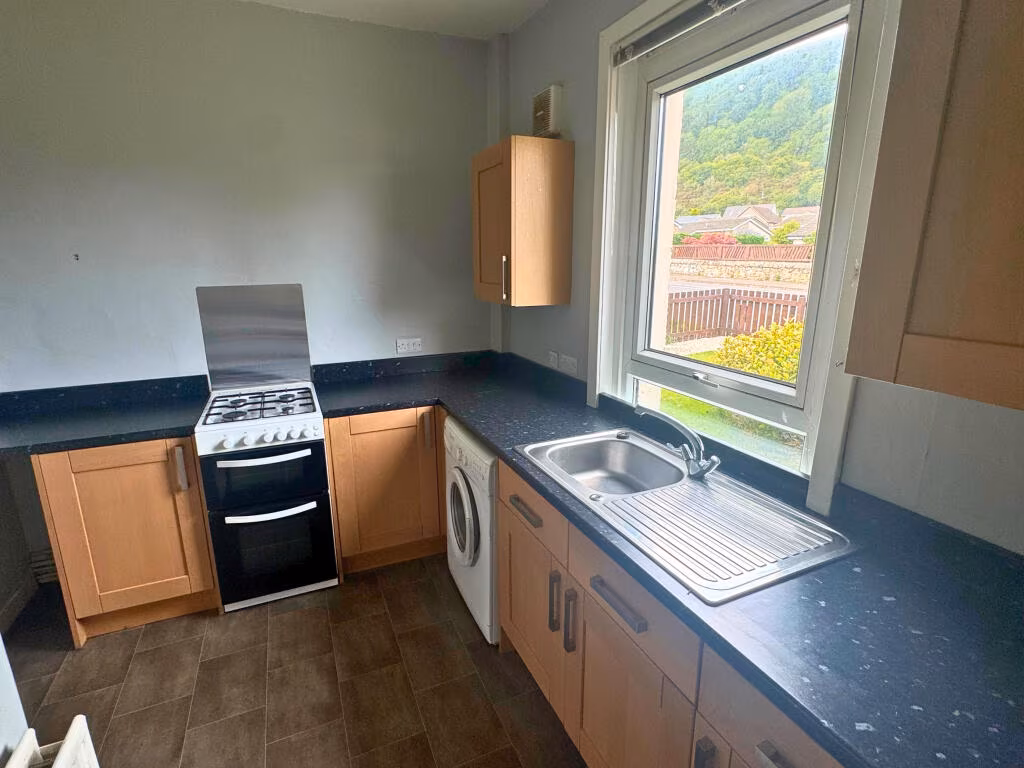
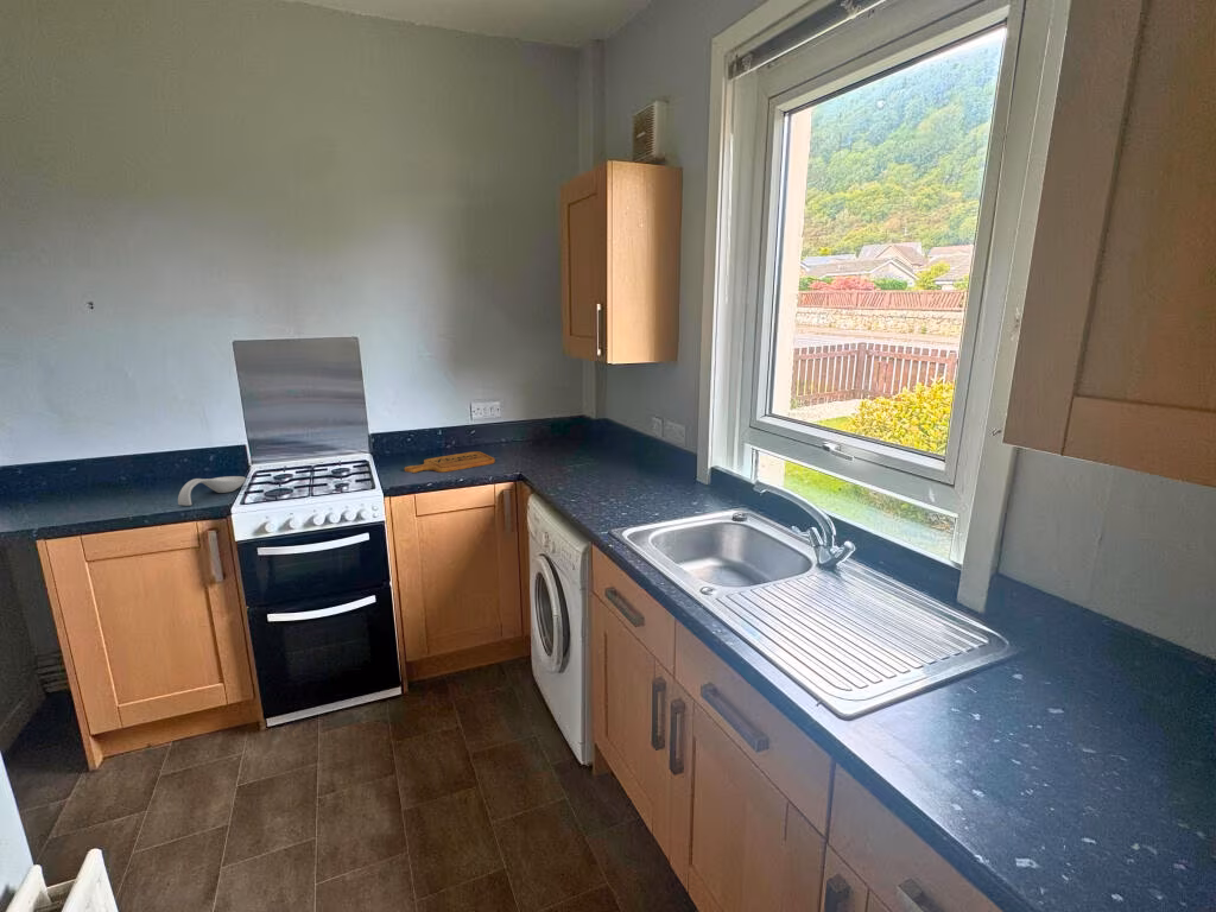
+ spoon rest (211, 484)
+ cutting board (448, 463)
